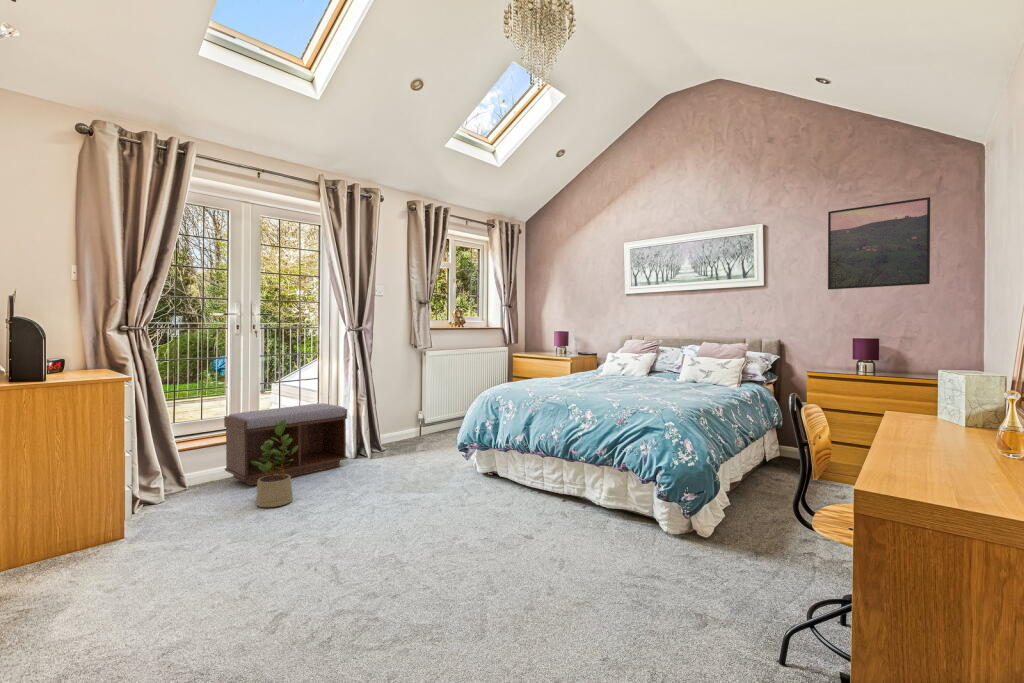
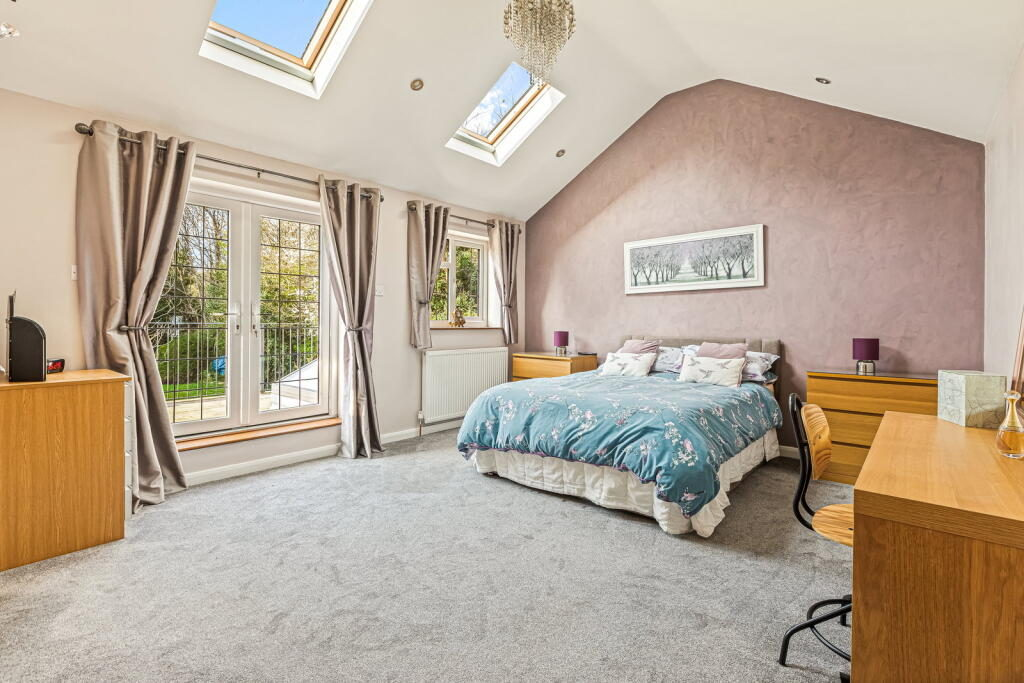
- bench (288, 438)
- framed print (876, 245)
- potted plant (270, 461)
